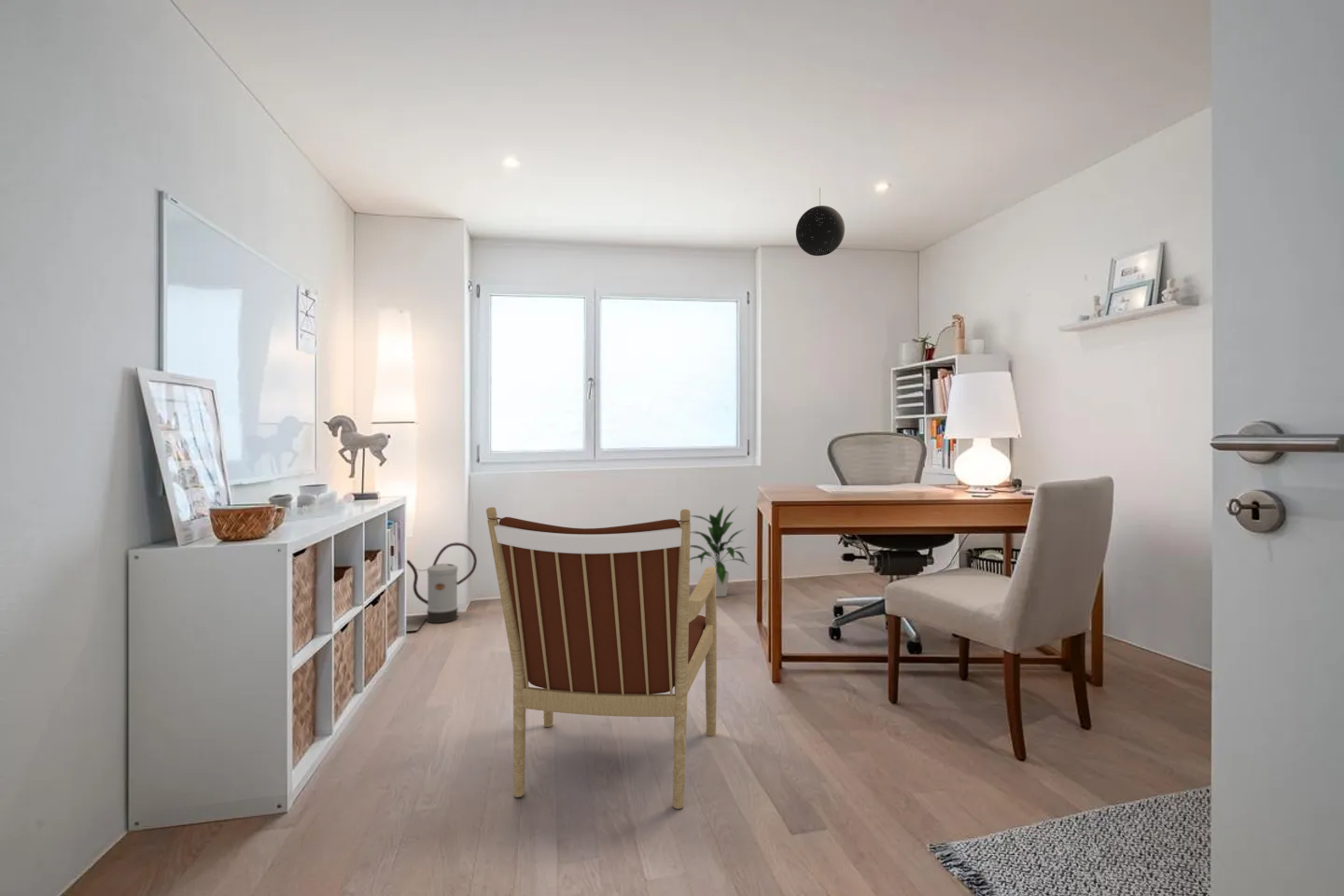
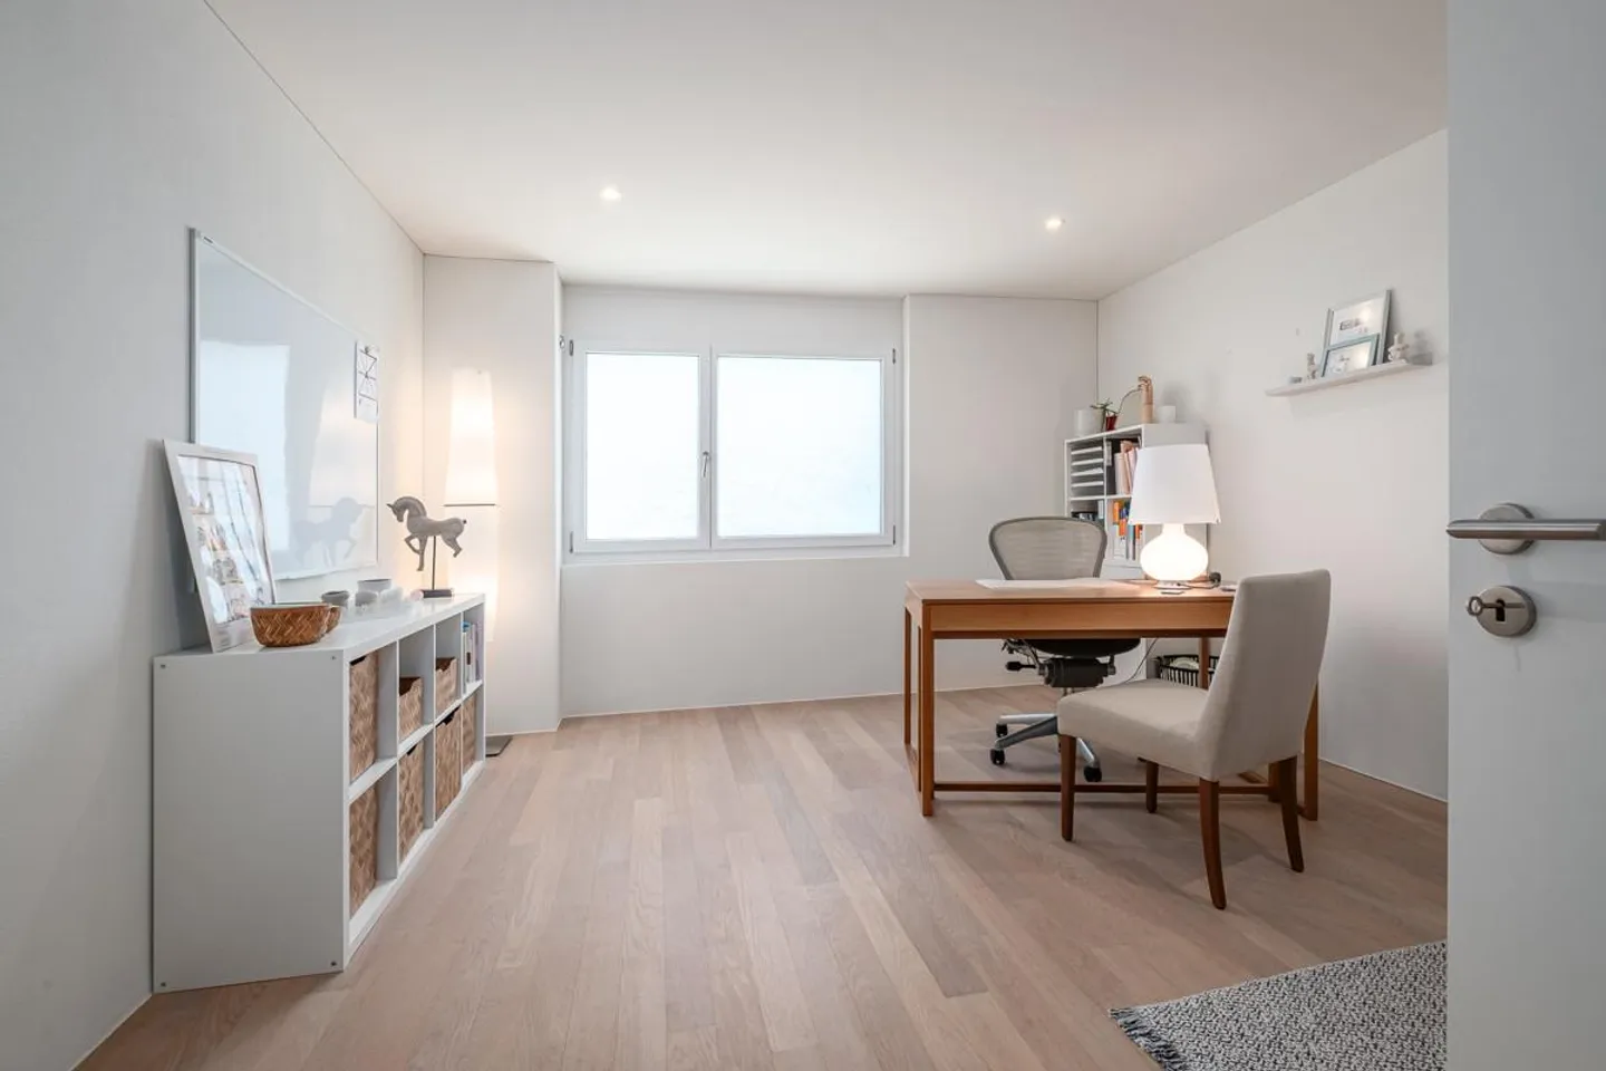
- armchair (610, 634)
- indoor plant (717, 551)
- pendant light (819, 219)
- watering can (441, 581)
